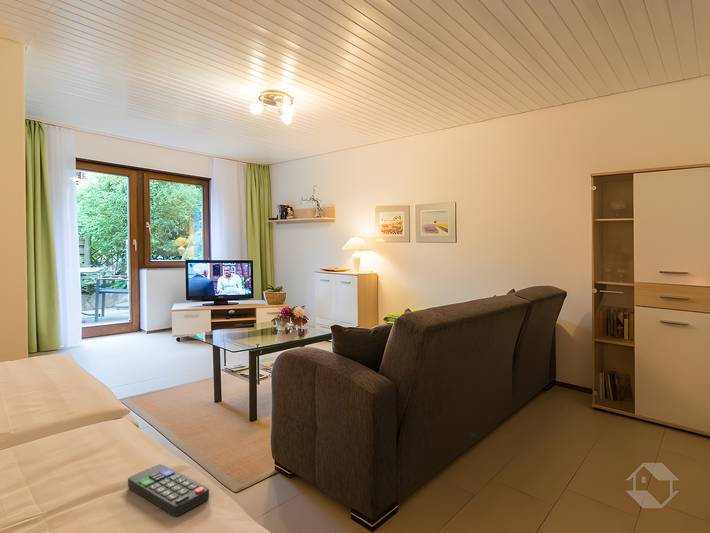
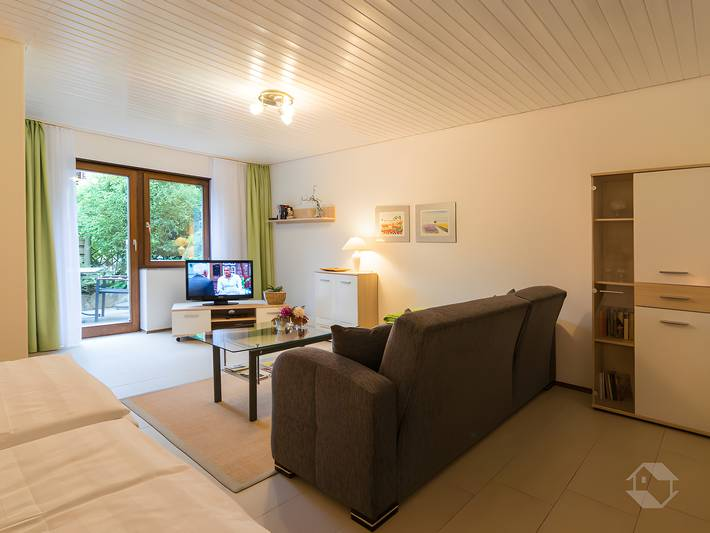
- remote control (167, 487)
